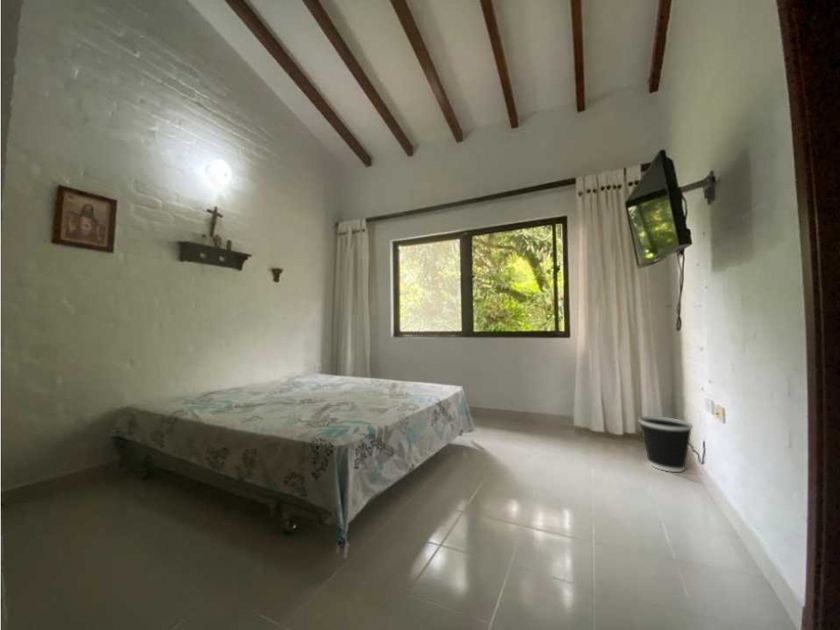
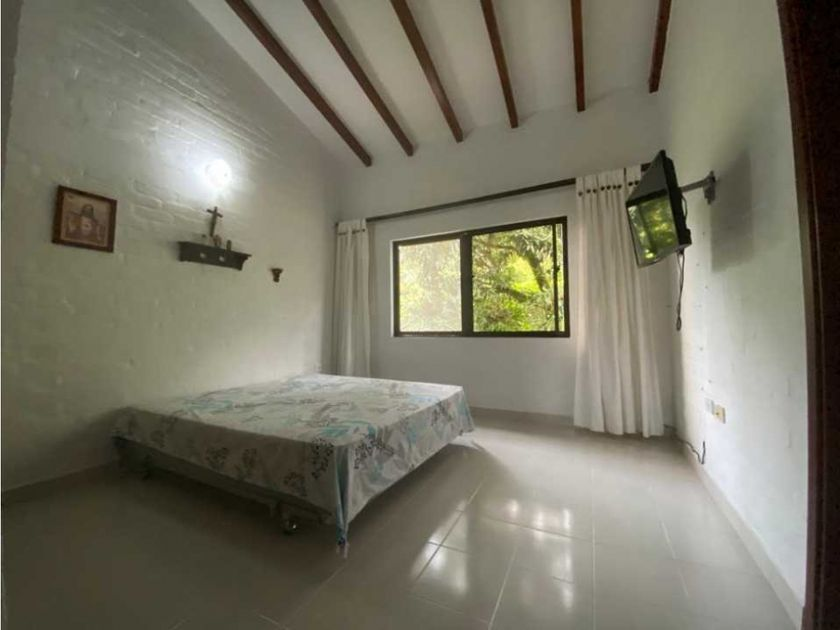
- wastebasket (665, 443)
